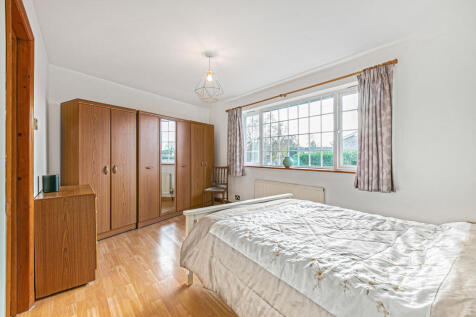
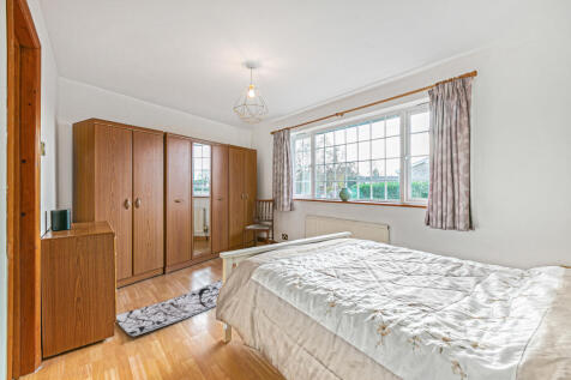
+ rug (187, 303)
